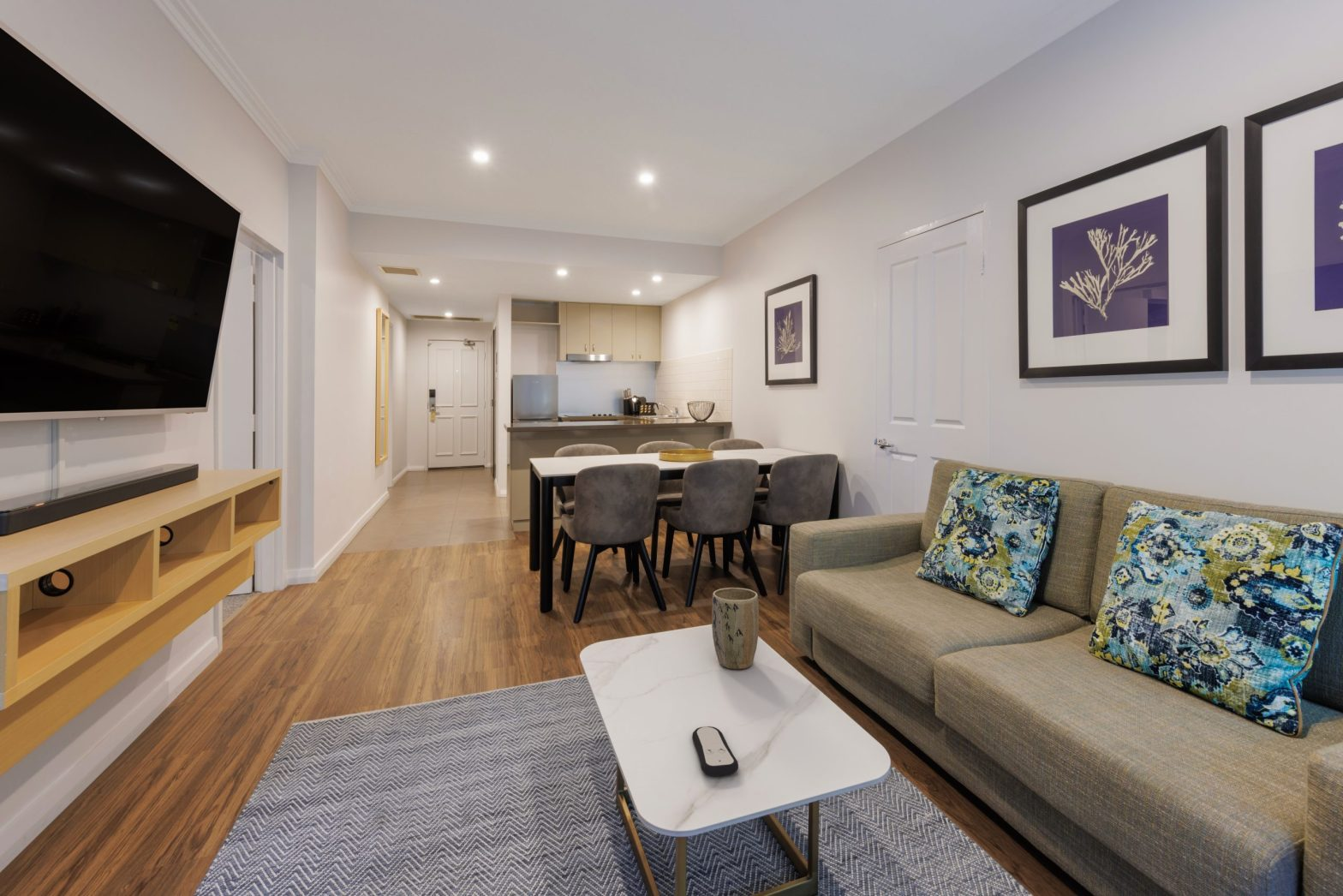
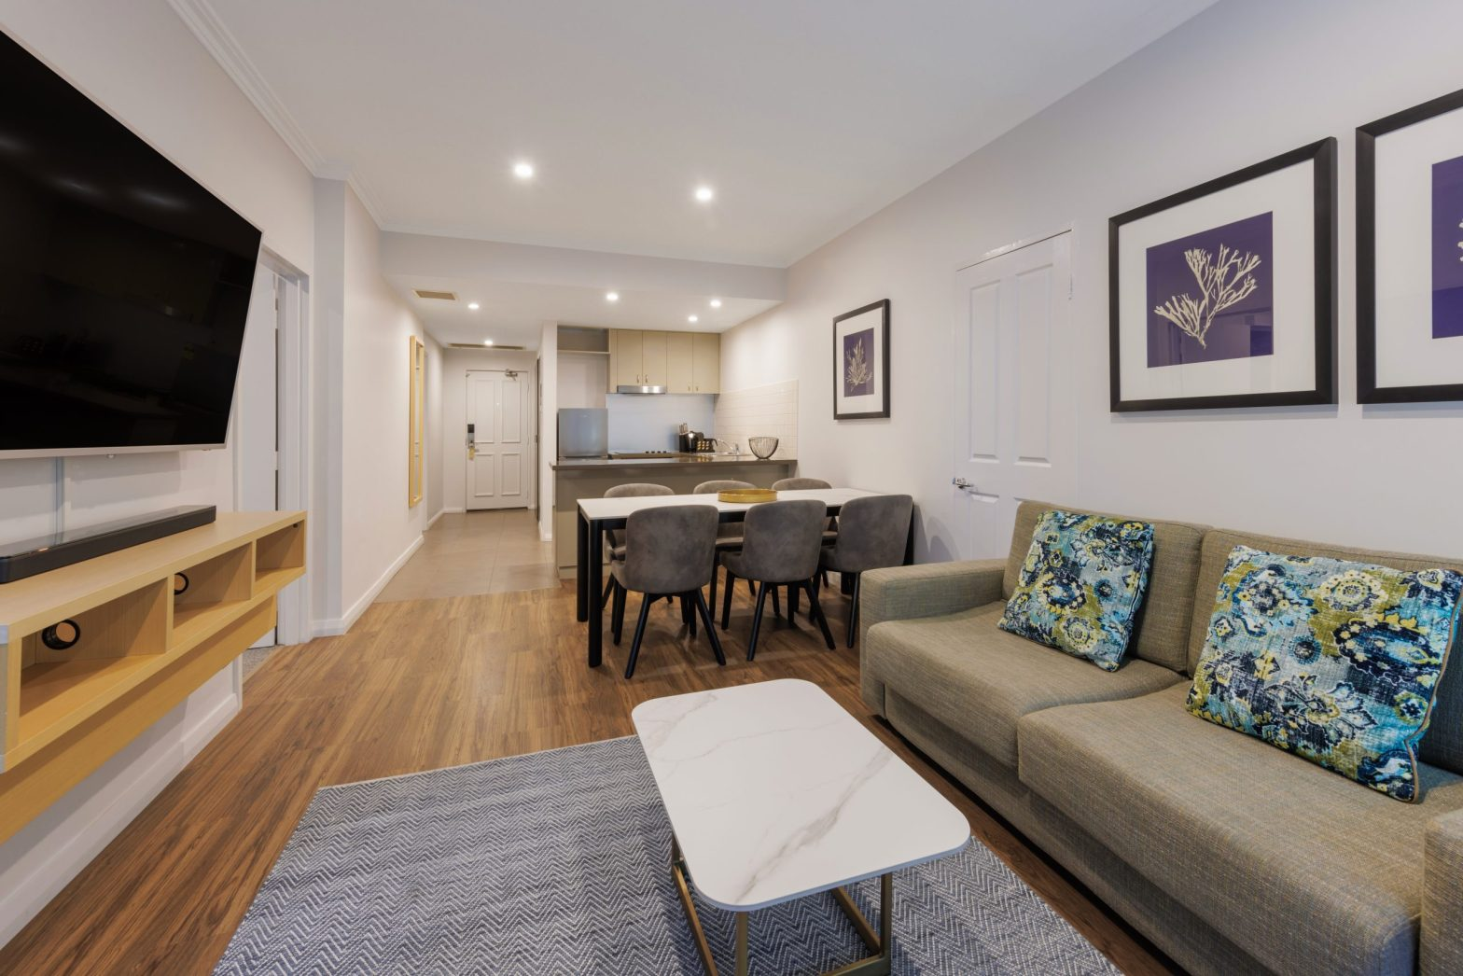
- remote control (713, 749)
- plant pot (735, 628)
